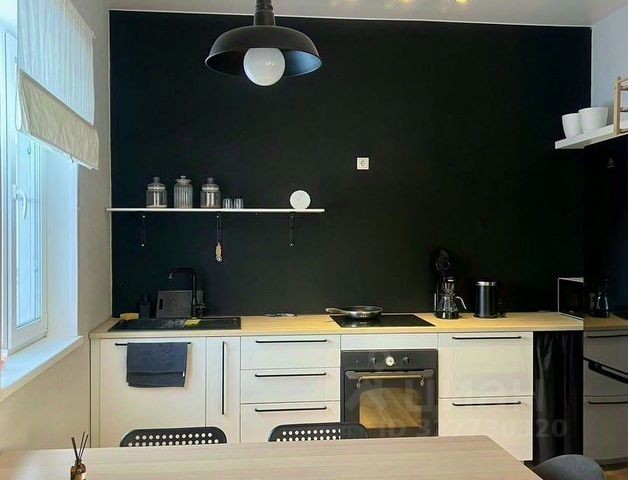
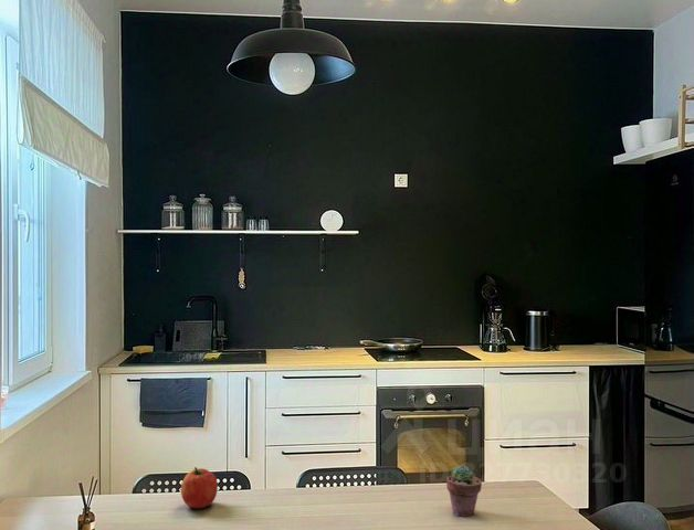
+ apple (199, 486)
+ potted succulent (463, 488)
